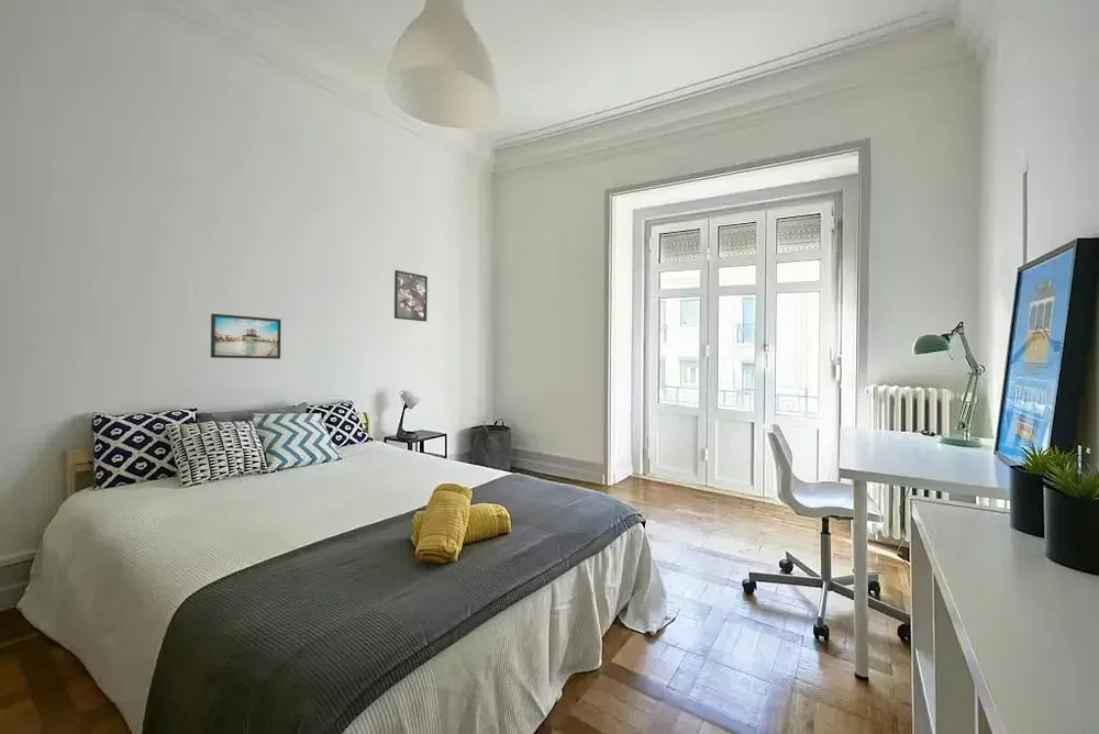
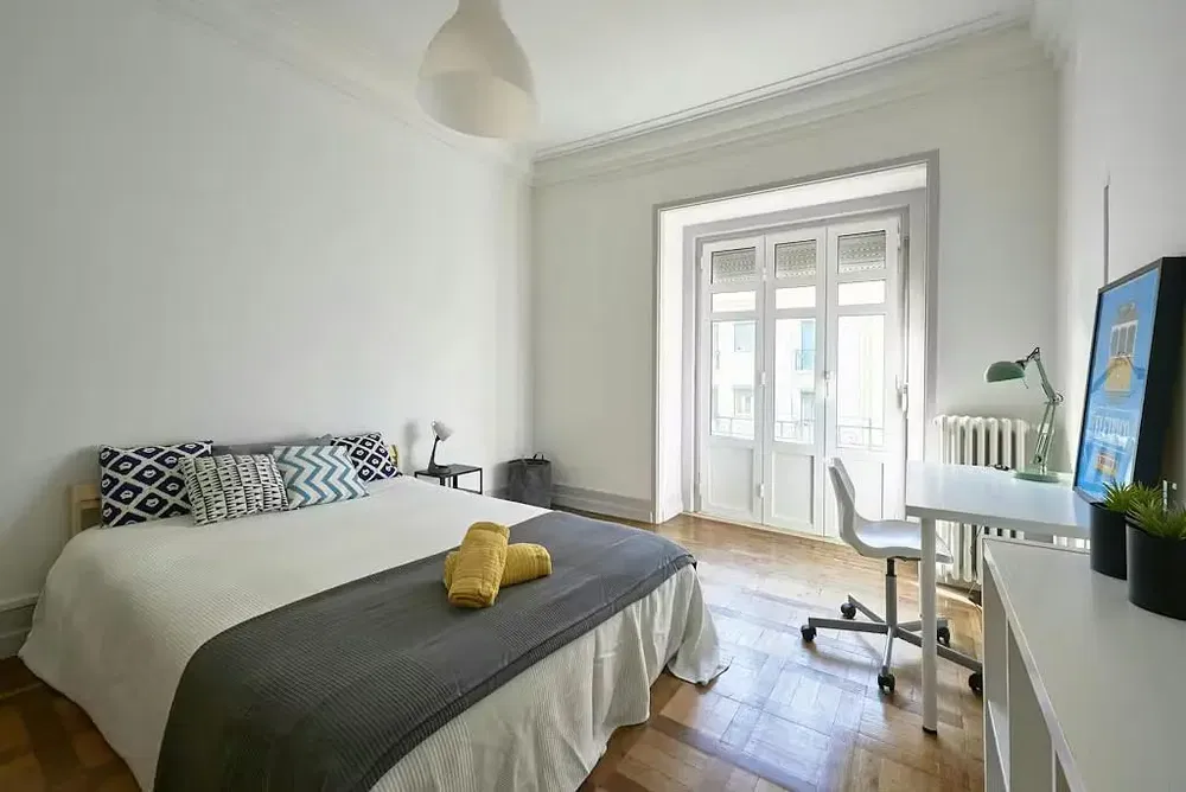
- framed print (247, 337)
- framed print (411, 297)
